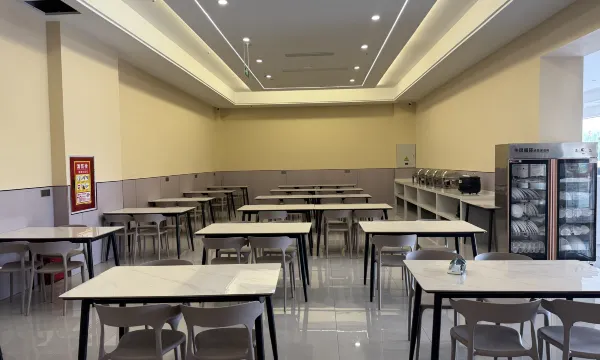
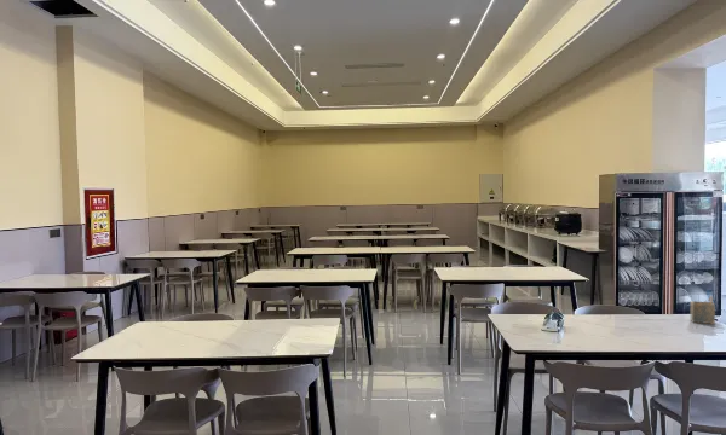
+ napkin holder (702, 308)
